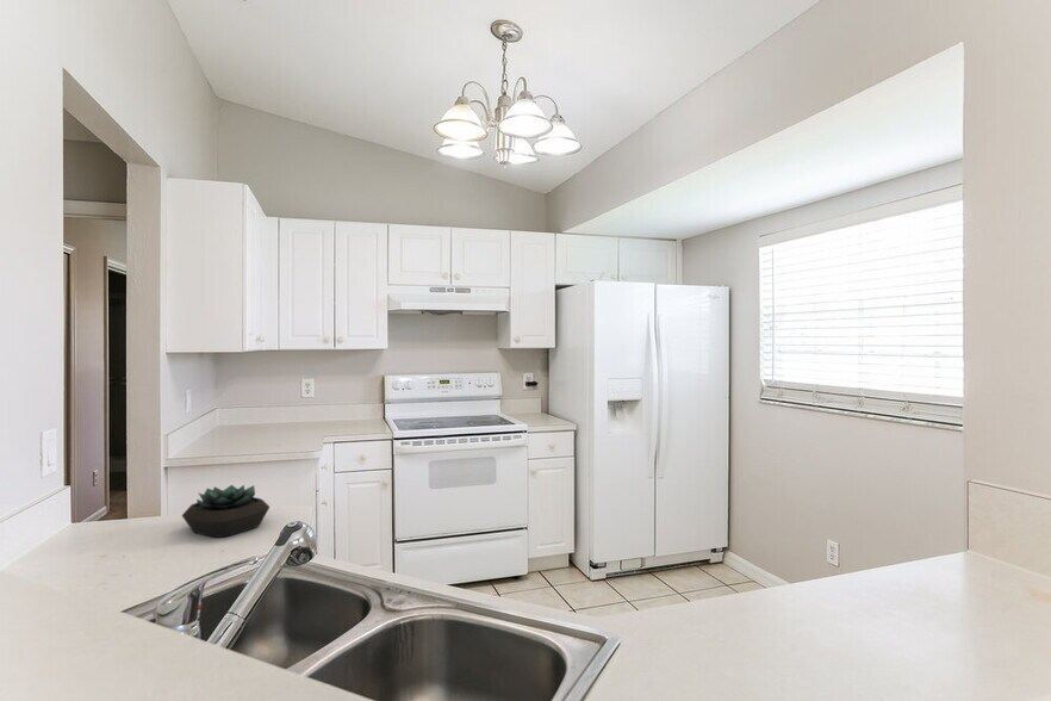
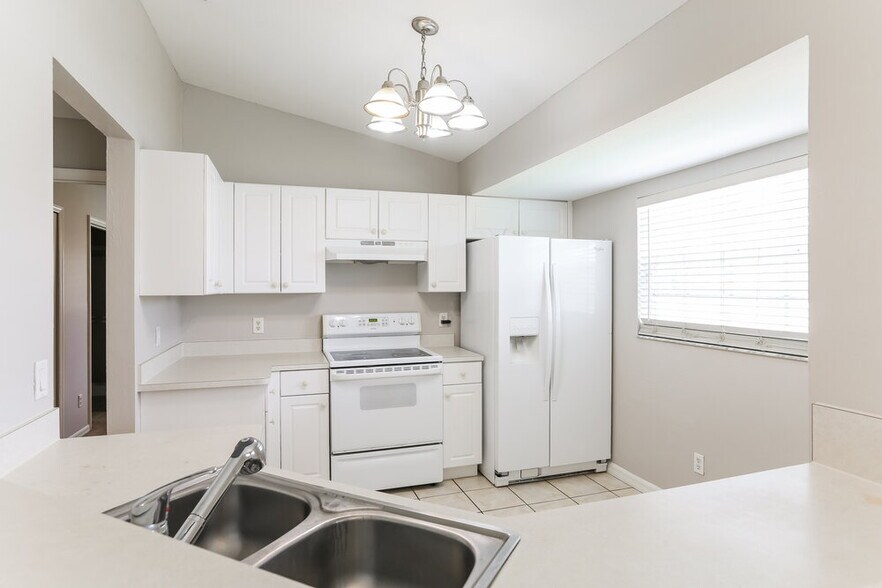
- succulent plant (226, 508)
